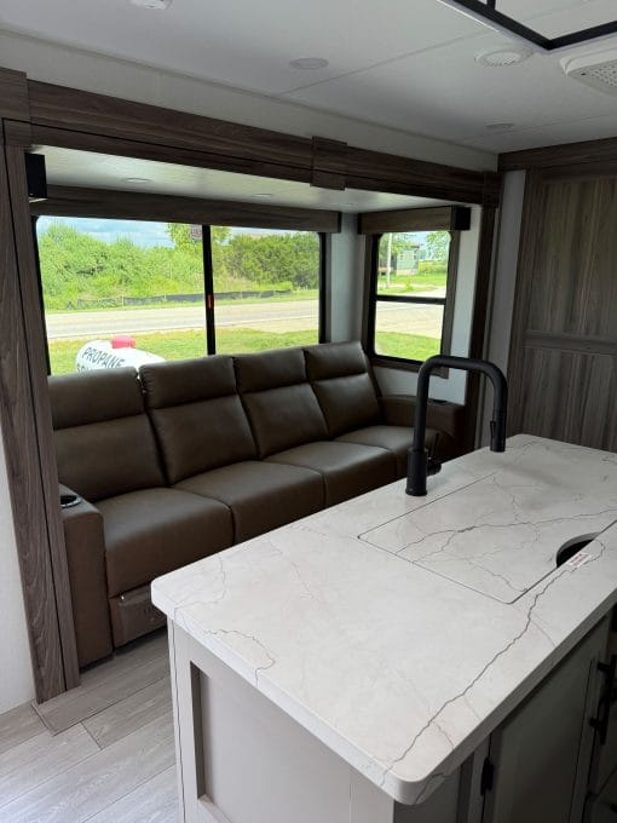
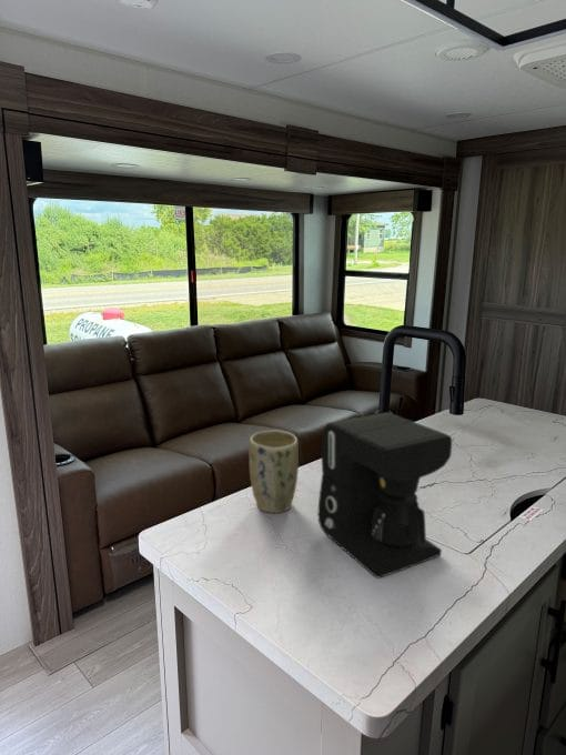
+ plant pot (273, 472)
+ coffee maker (382, 487)
